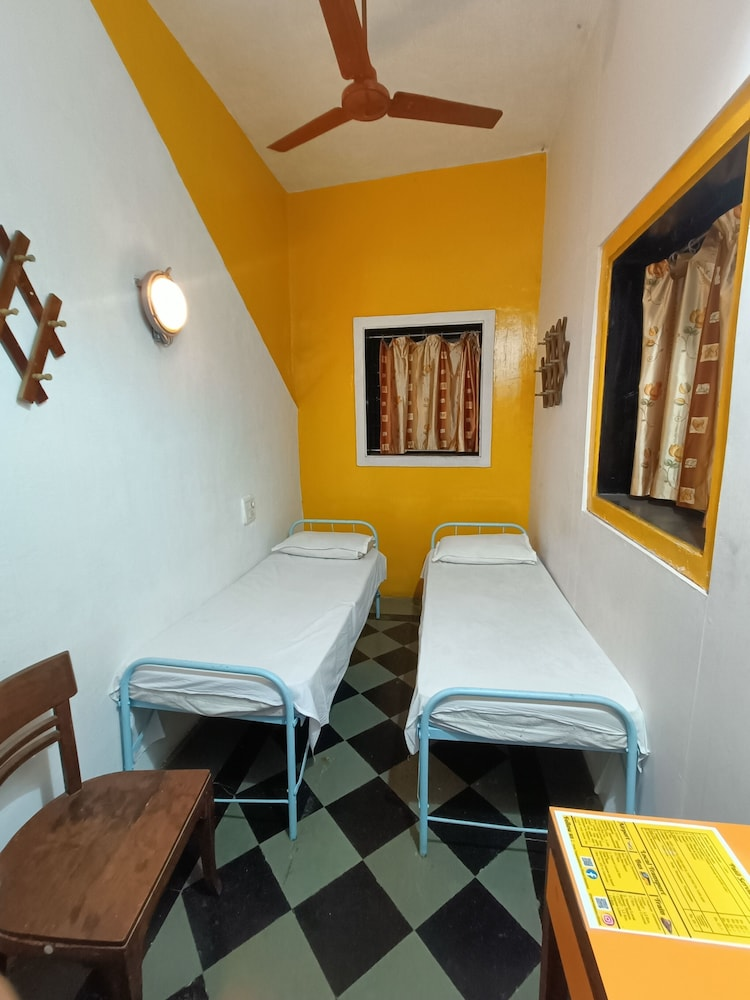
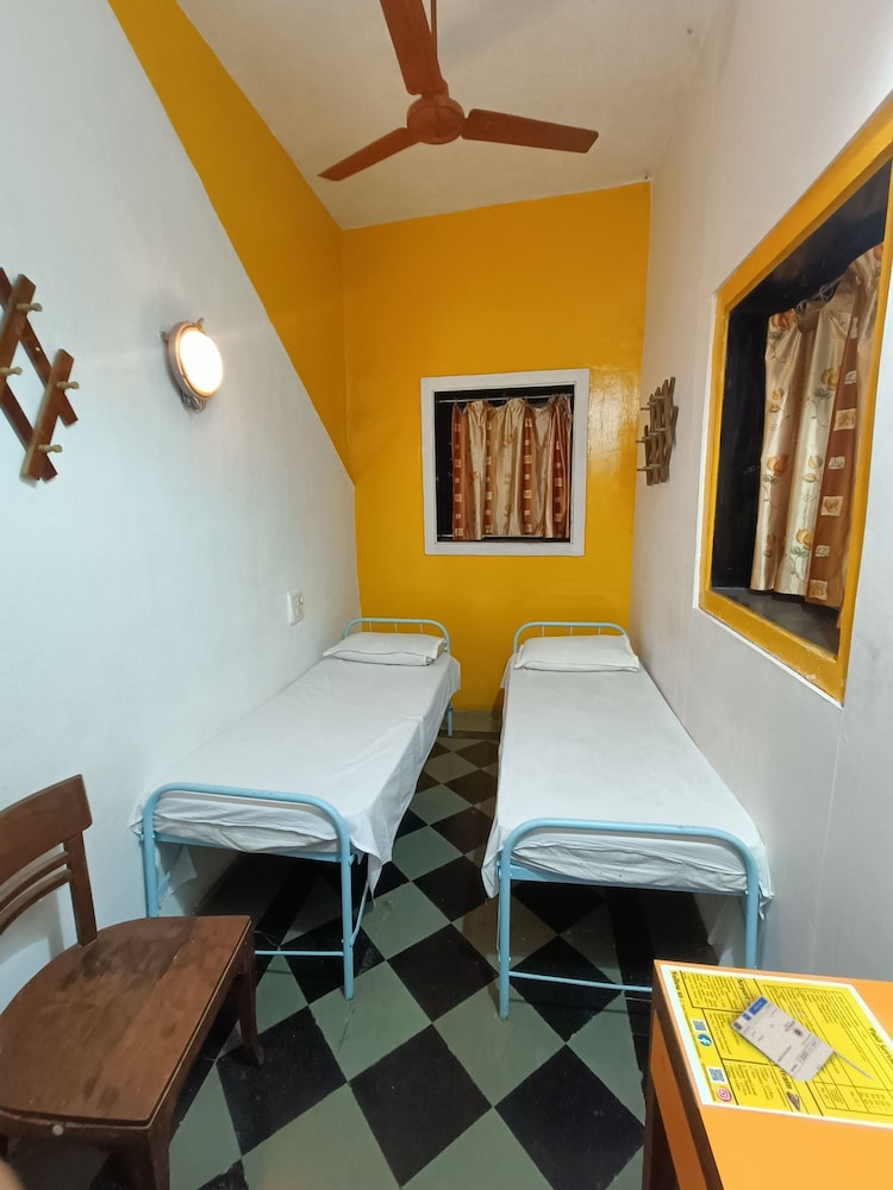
+ mobile phone (811, 1060)
